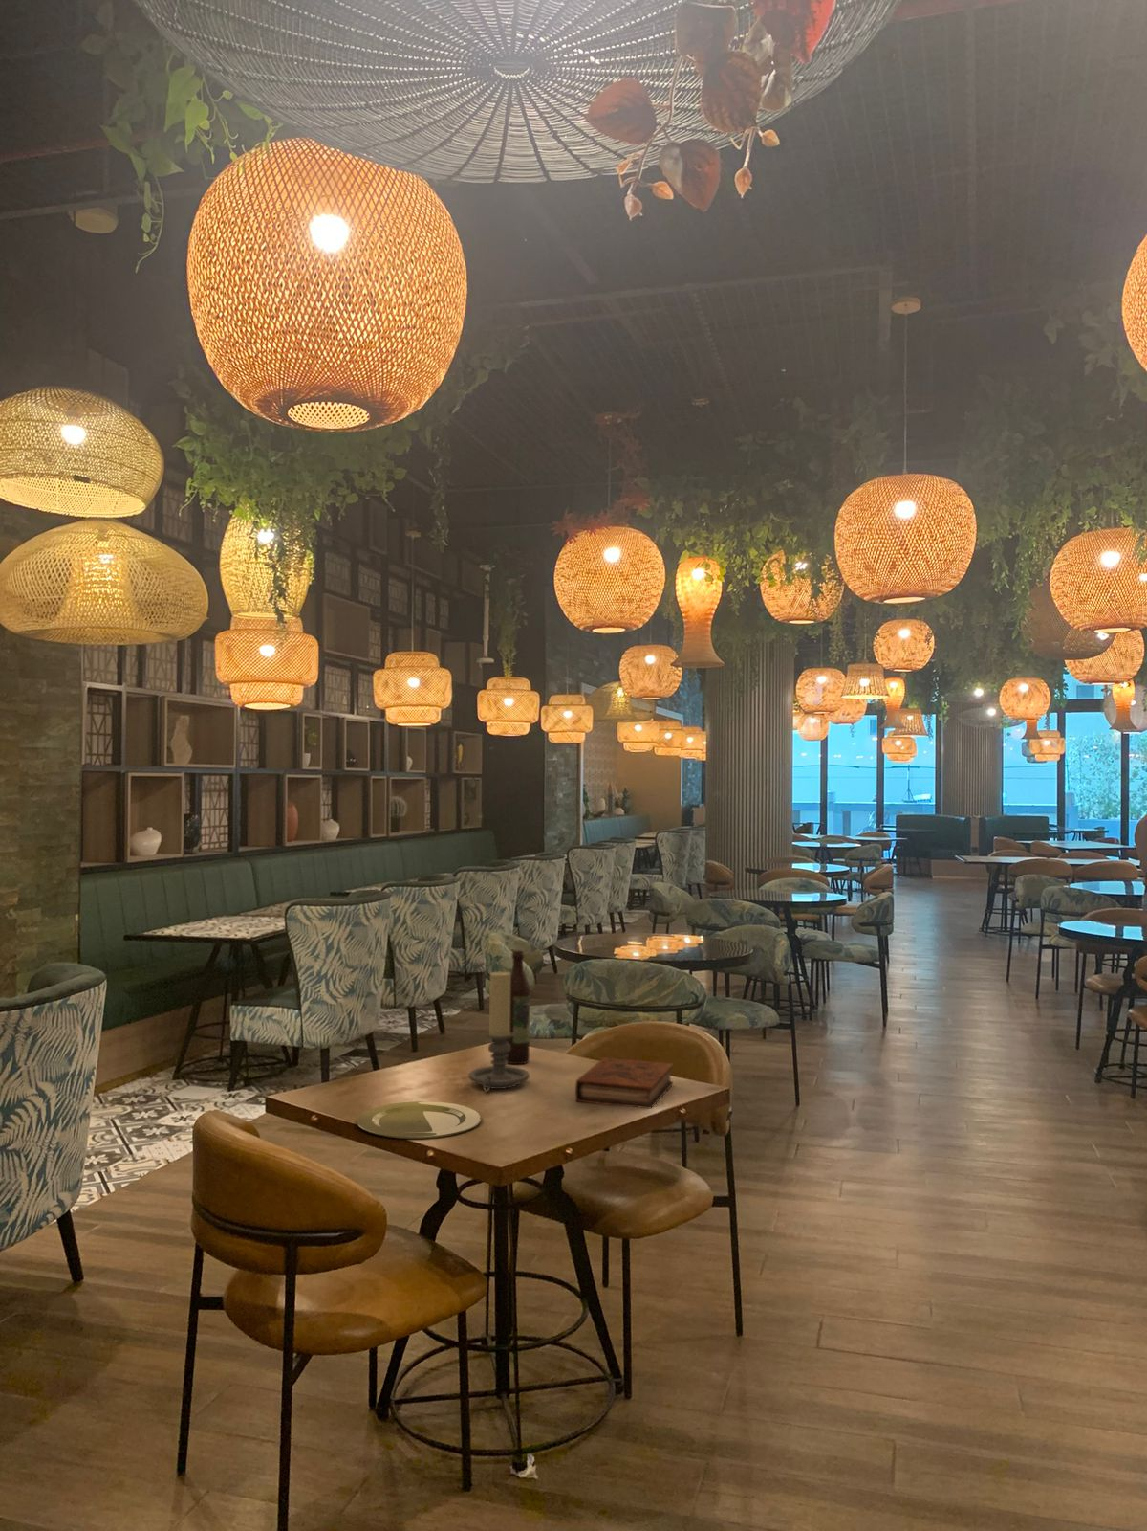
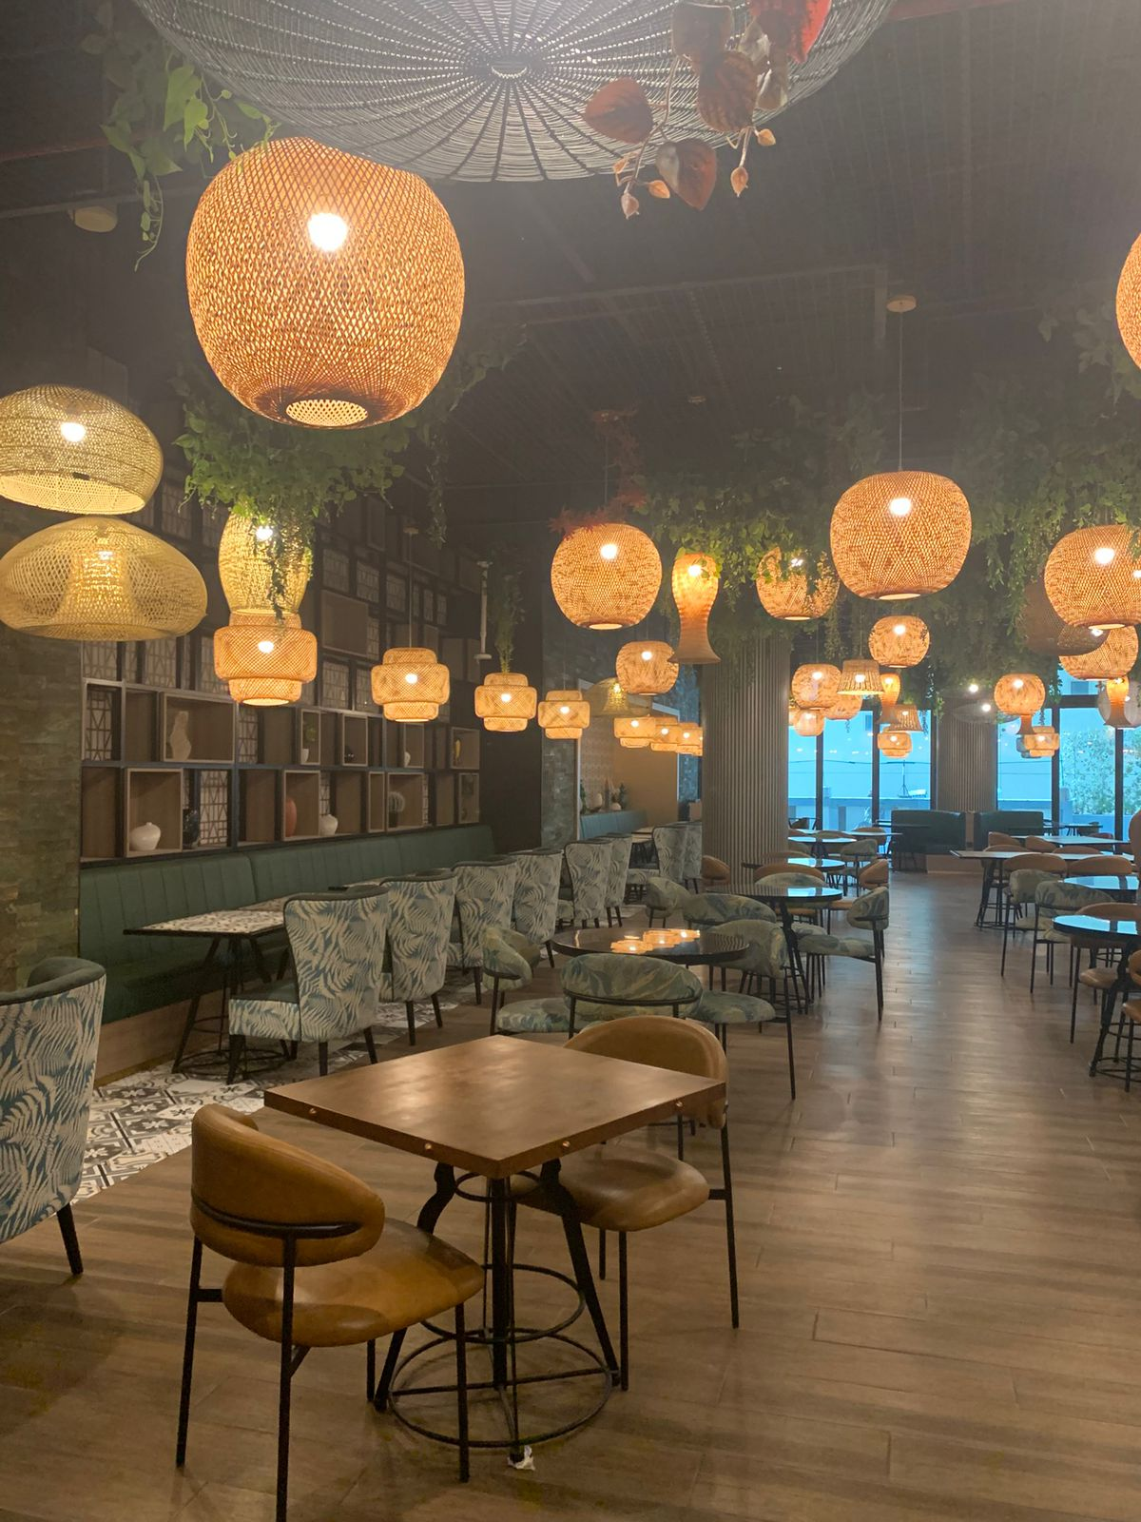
- book (625, 1081)
- wine bottle (517, 1005)
- plate (418, 1120)
- candle holder (498, 1027)
